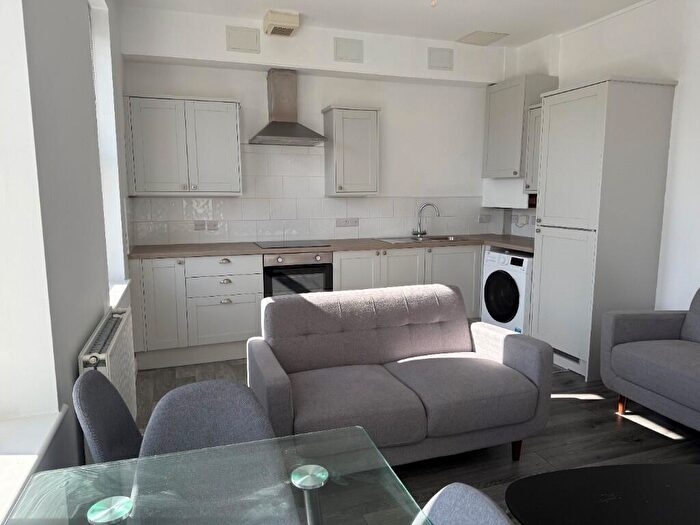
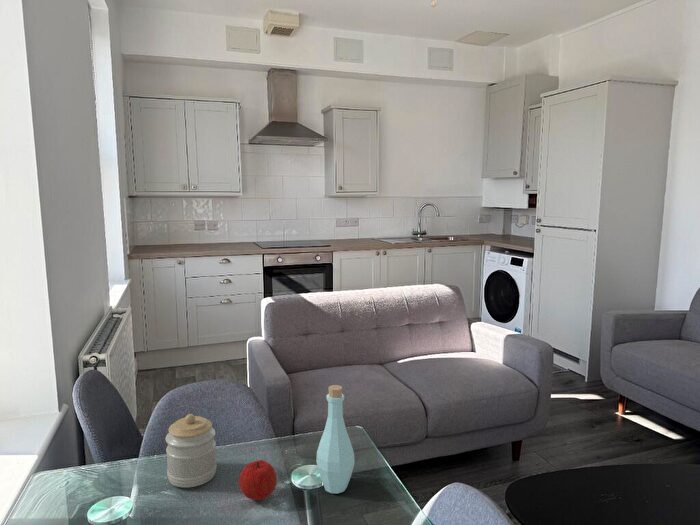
+ jar (191, 445)
+ fruit (258, 479)
+ bottle (335, 438)
